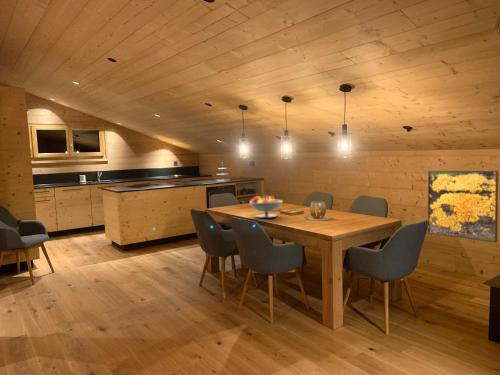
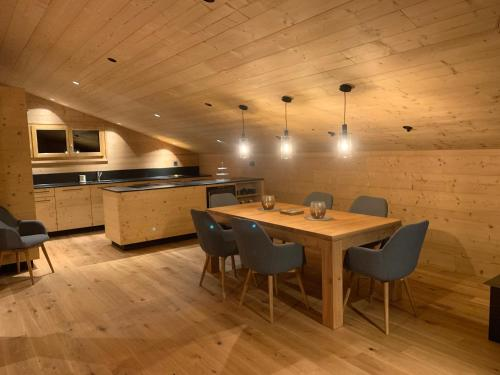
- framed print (460, 204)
- fruit bowl (266, 206)
